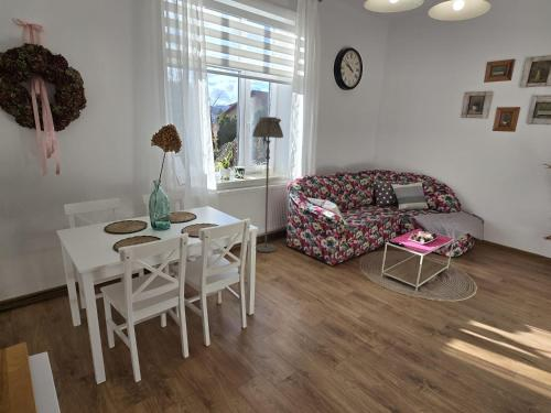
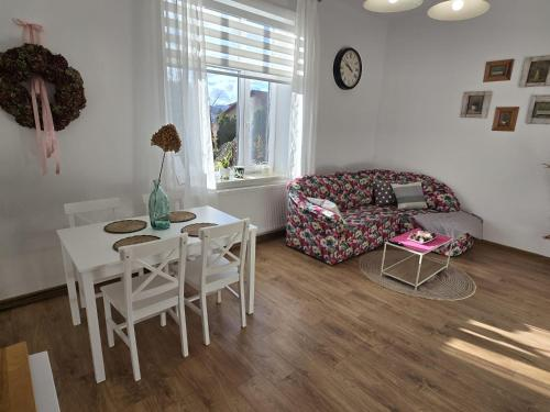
- floor lamp (267, 185)
